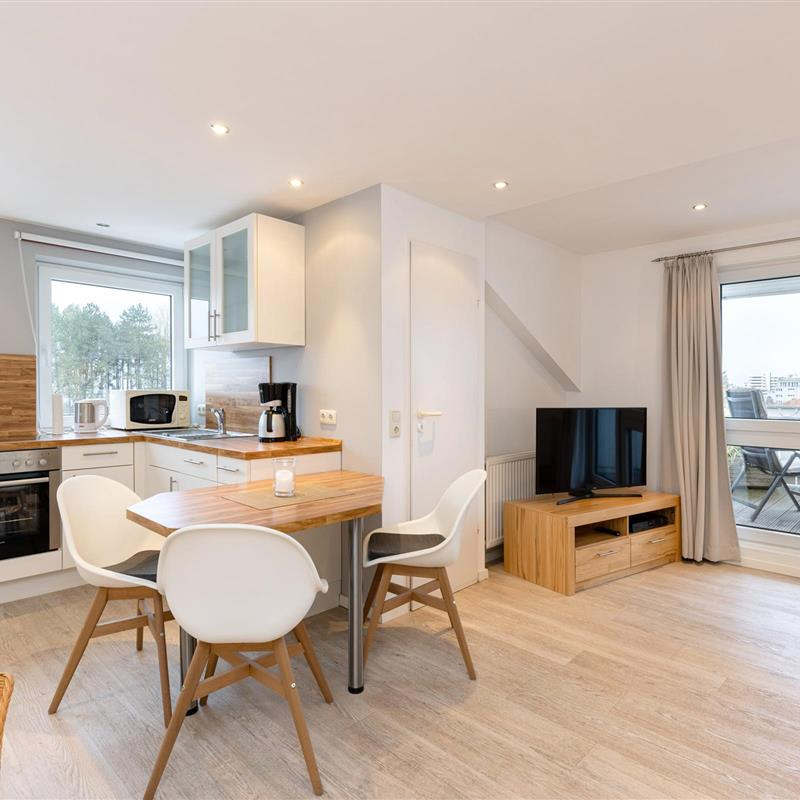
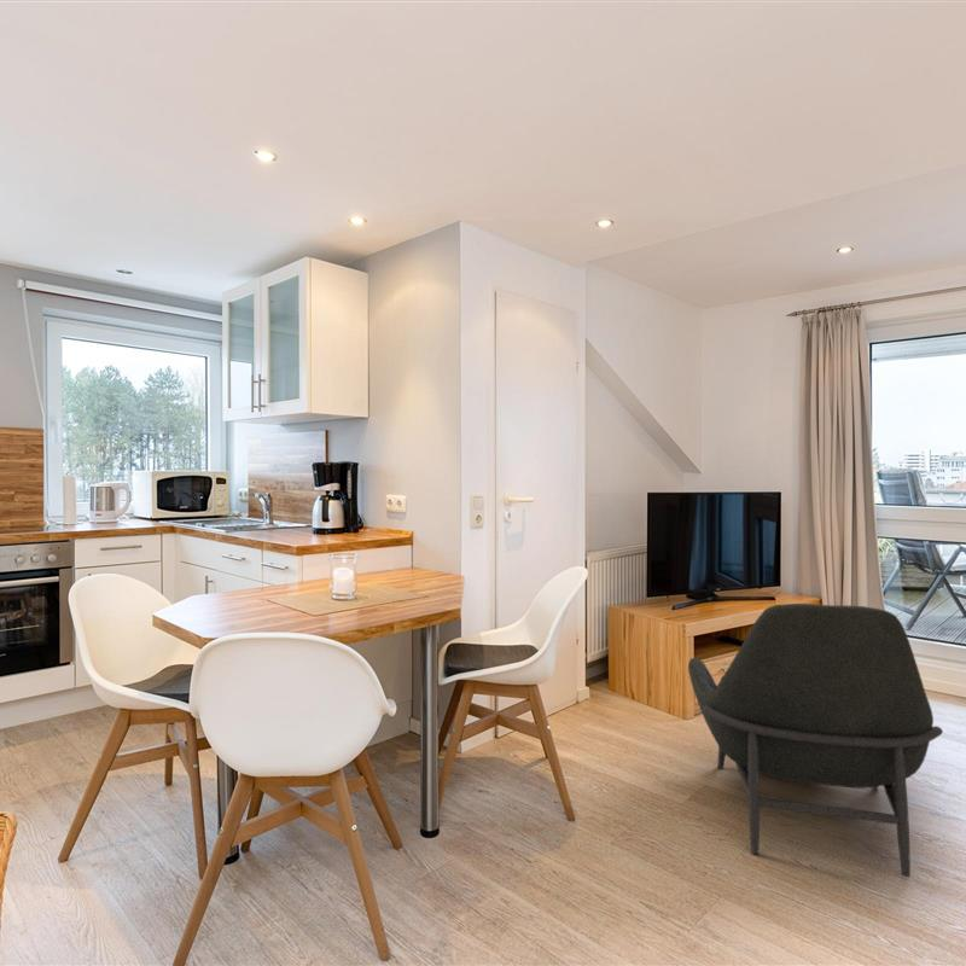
+ armchair (808, 697)
